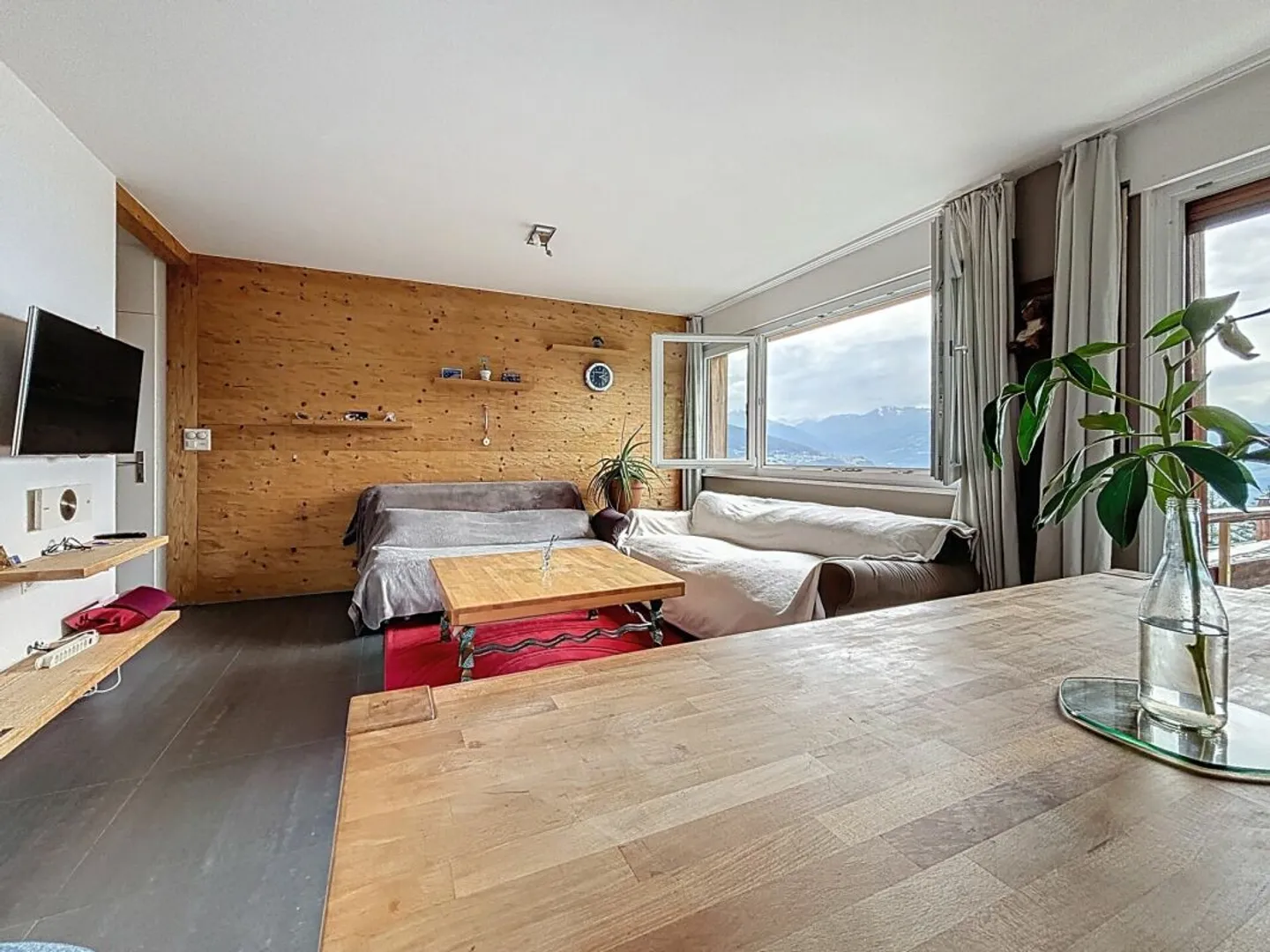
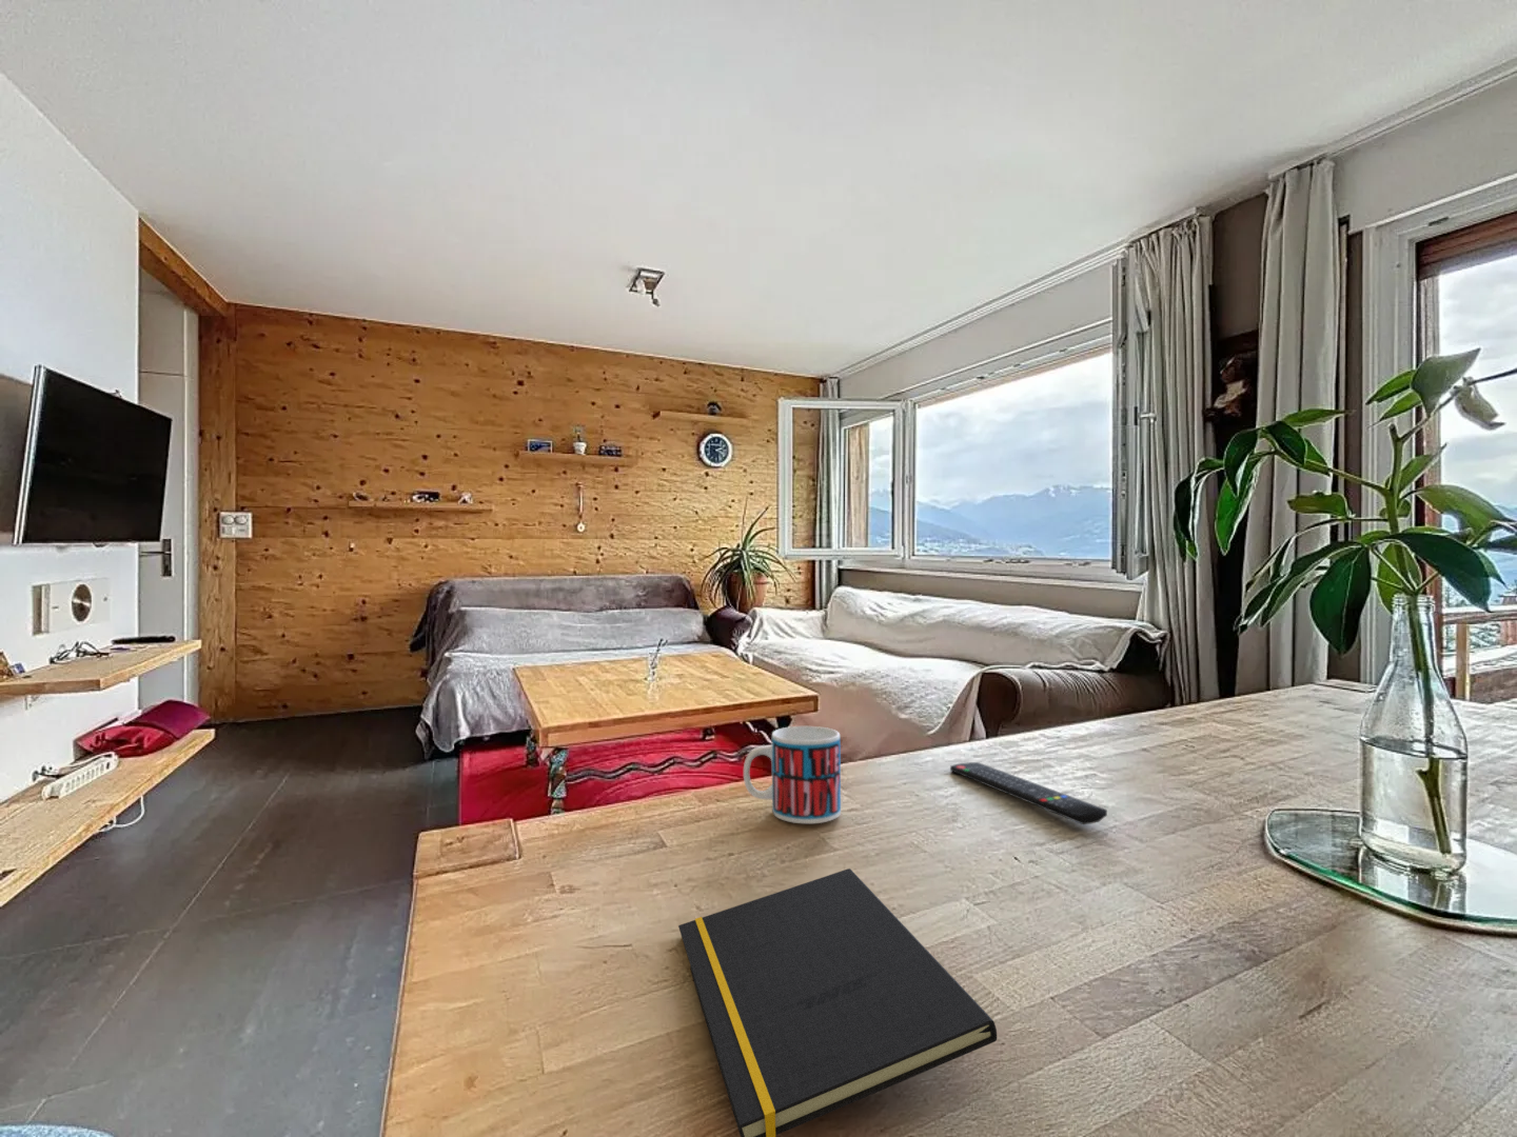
+ mug (793, 773)
+ remote control (1019, 789)
+ notepad (810, 972)
